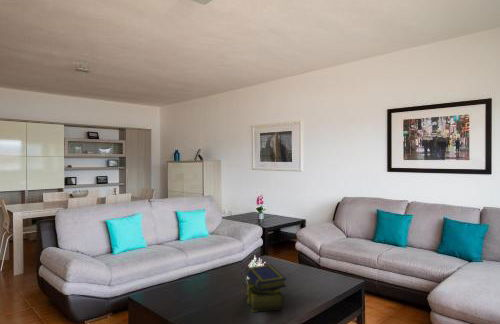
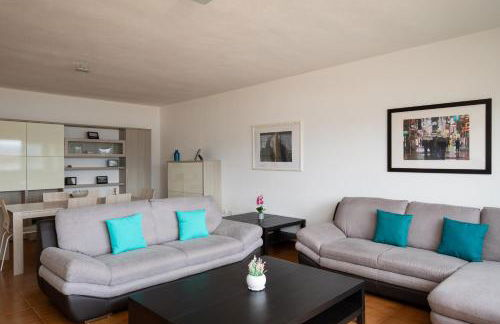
- stack of books (265, 286)
